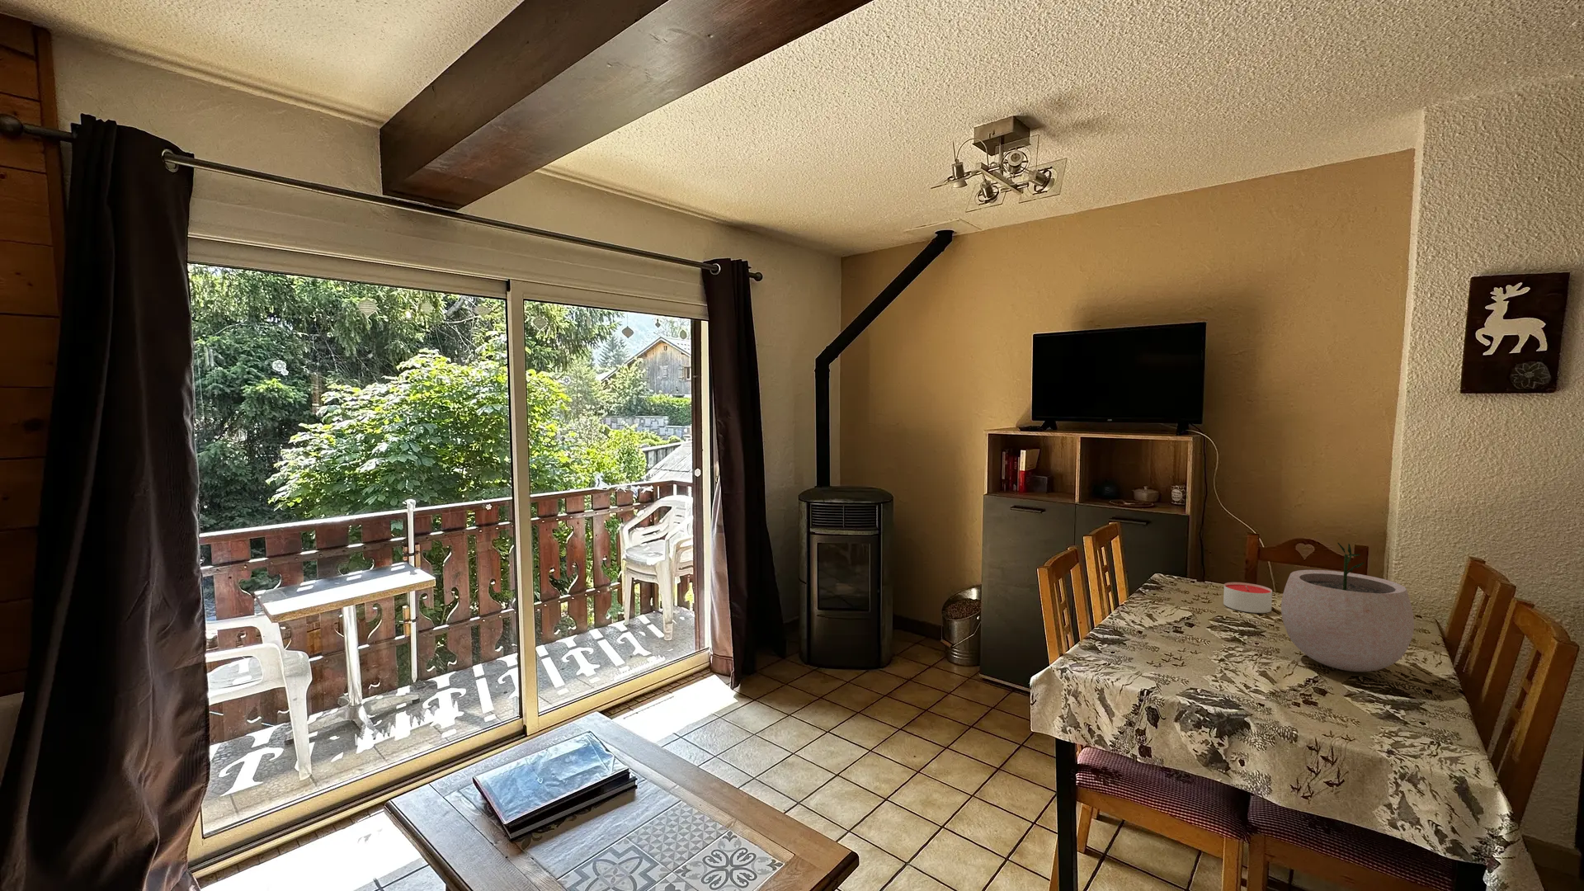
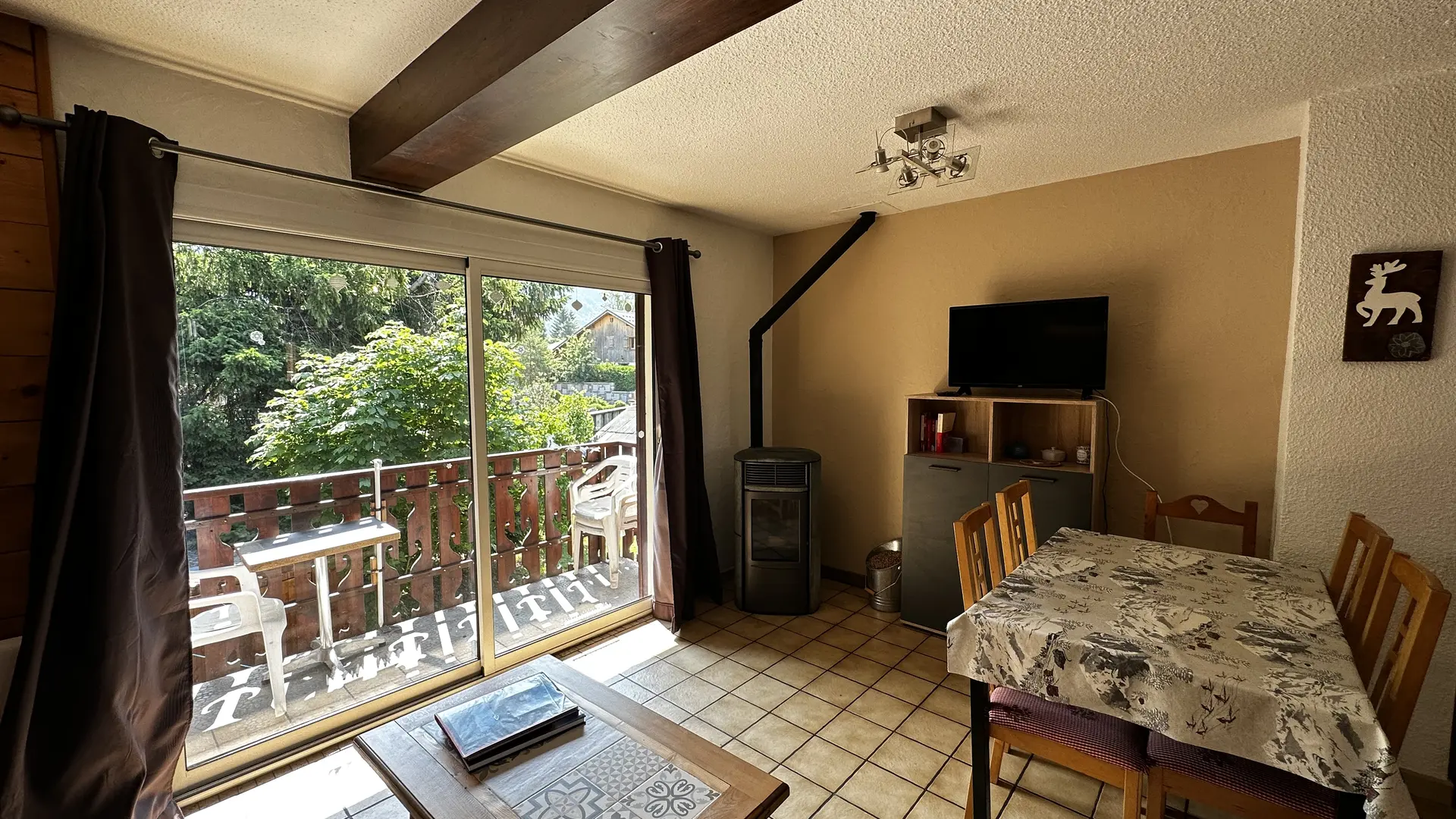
- plant pot (1344, 604)
- candle (1247, 596)
